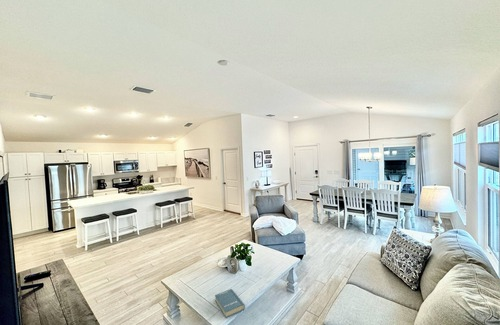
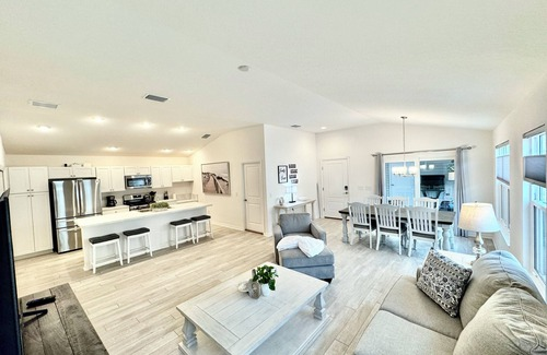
- hardback book (229, 302)
